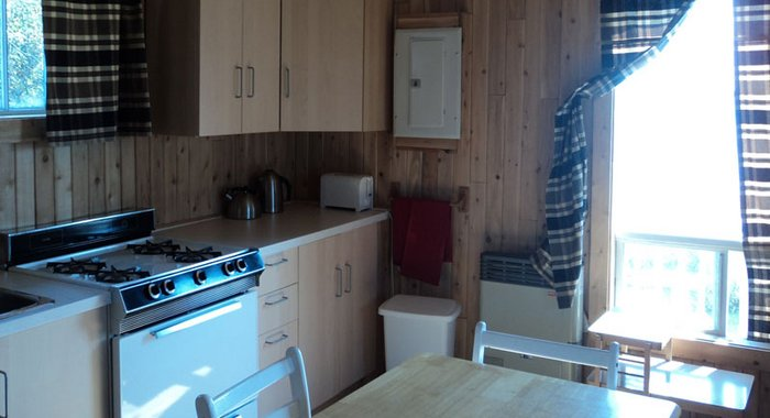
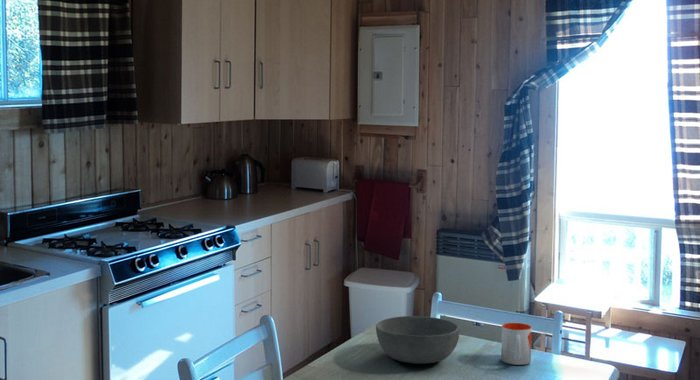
+ mug (516, 344)
+ bowl (417, 341)
